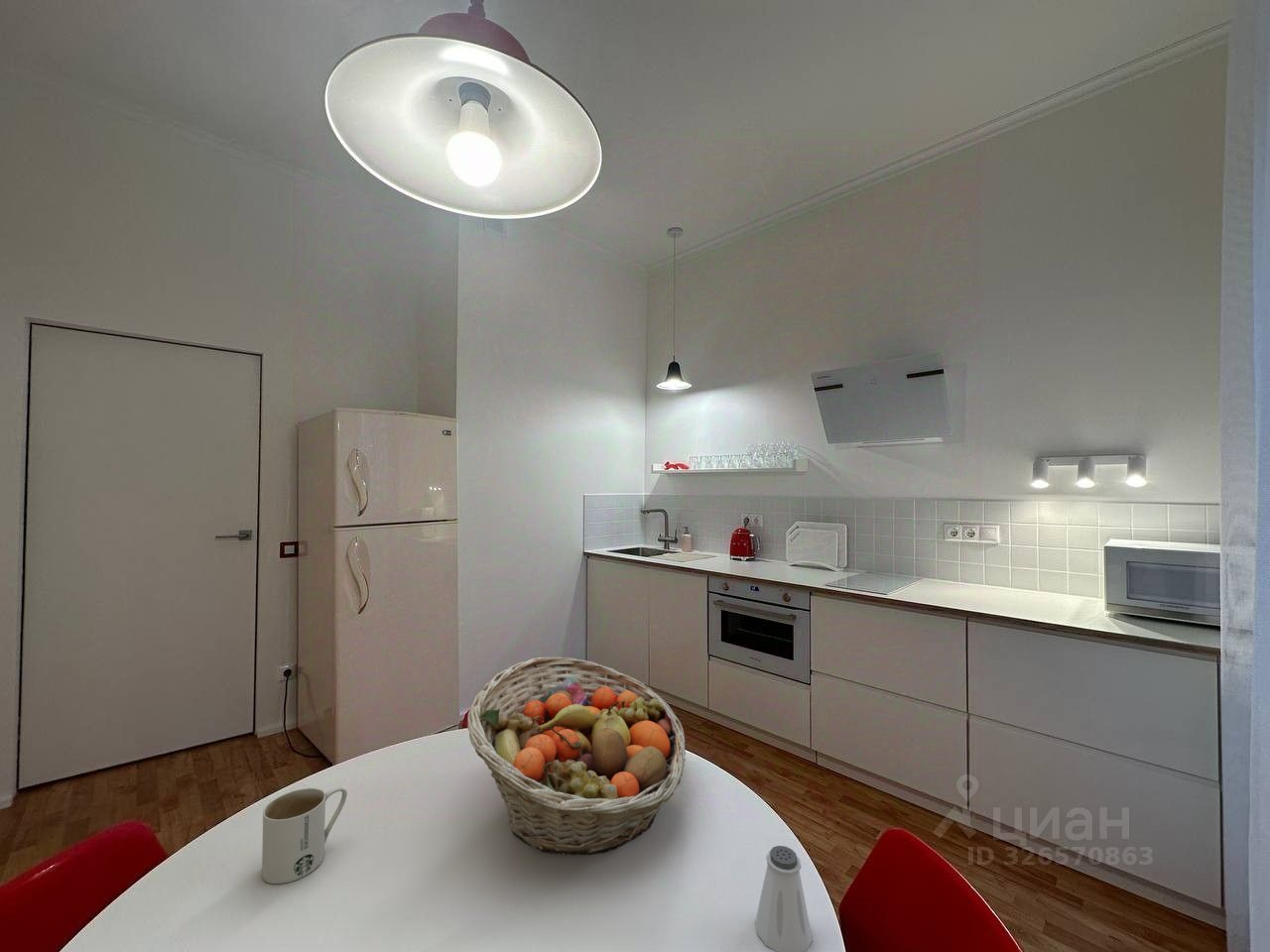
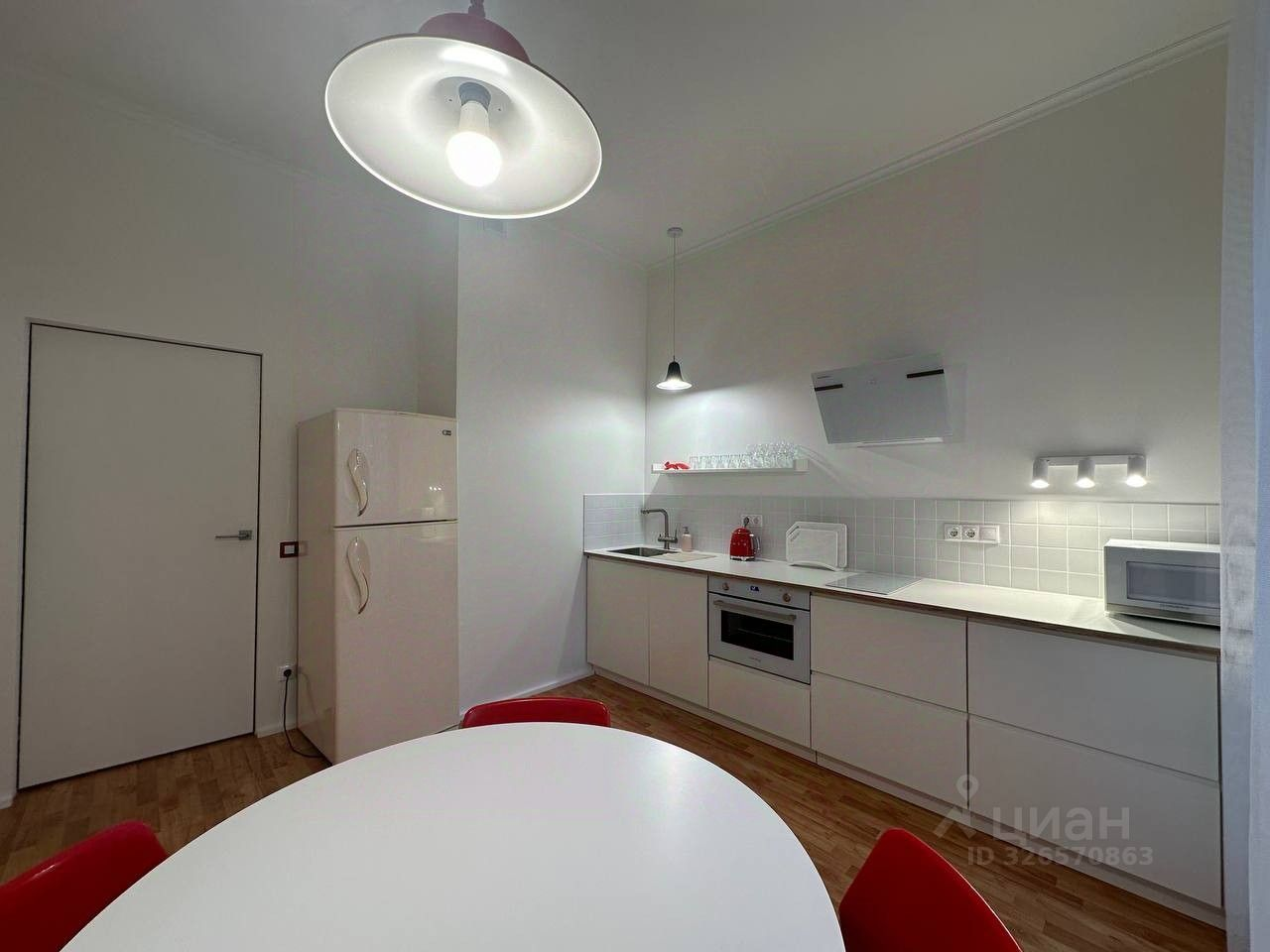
- fruit basket (582, 739)
- saltshaker (783, 892)
- mug (307, 827)
